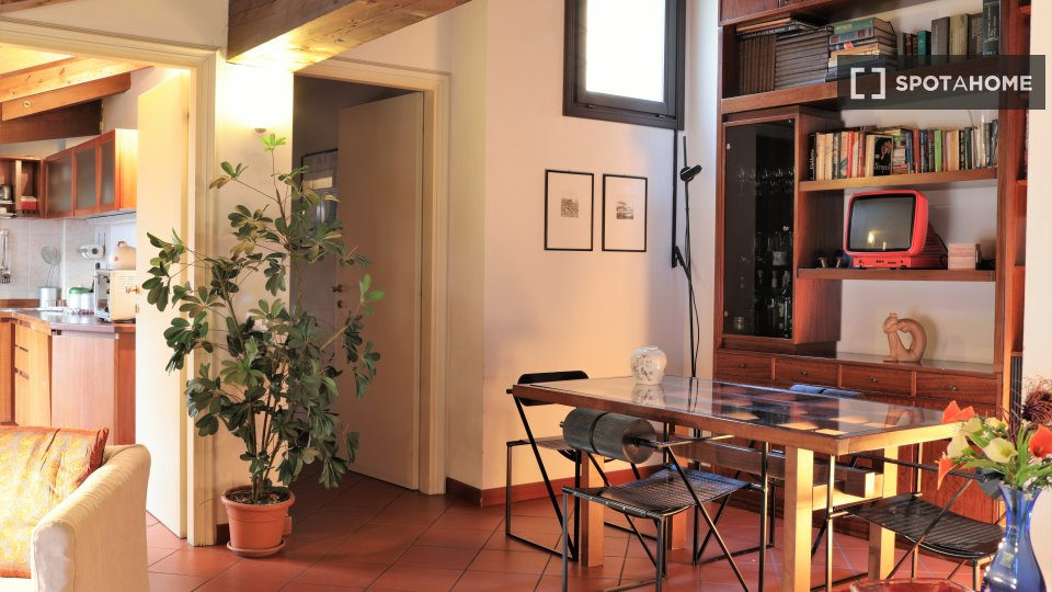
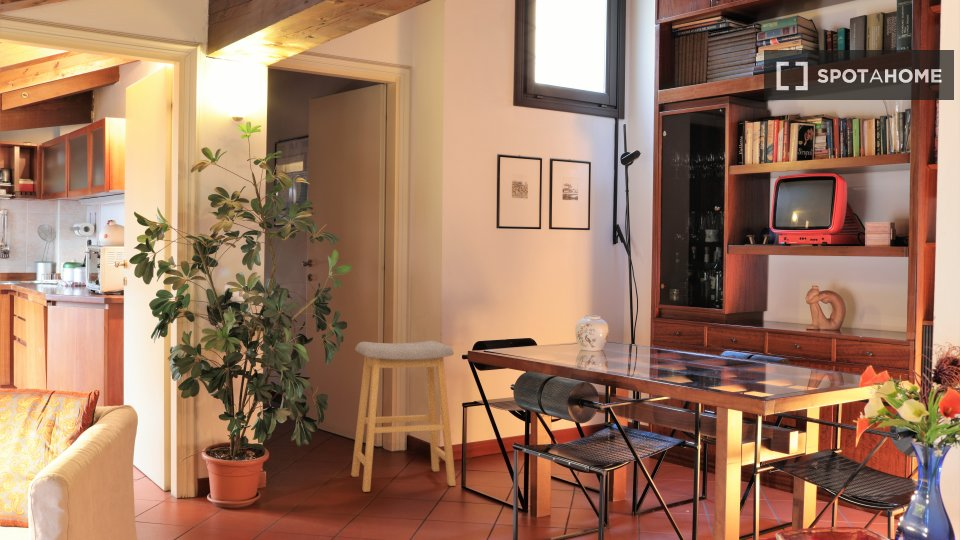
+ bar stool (403, 416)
